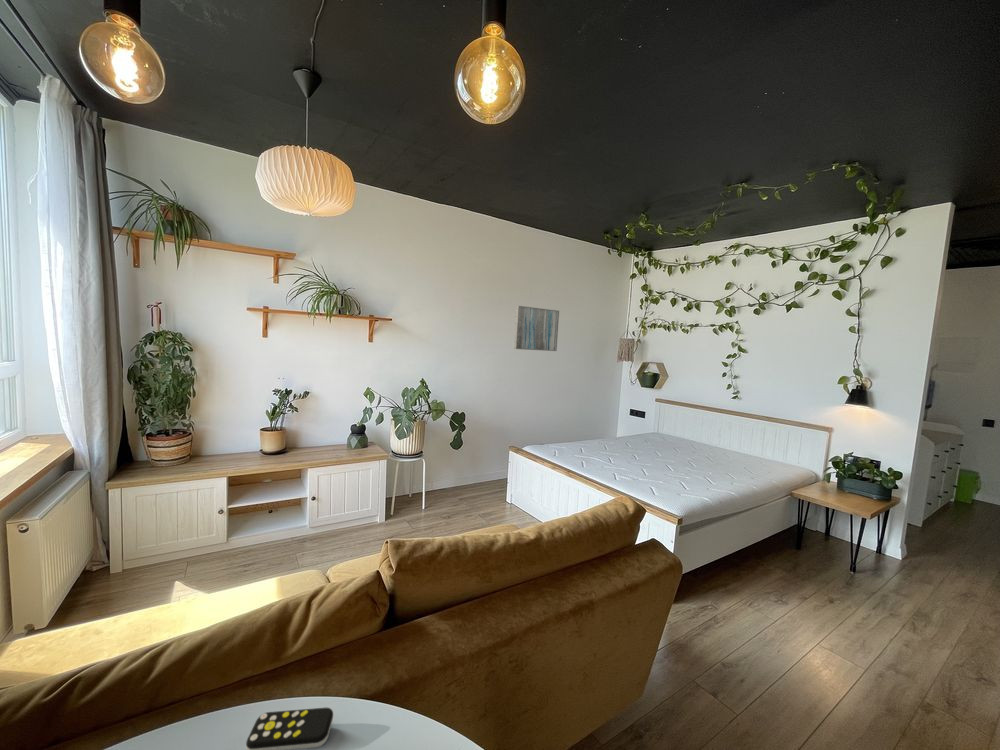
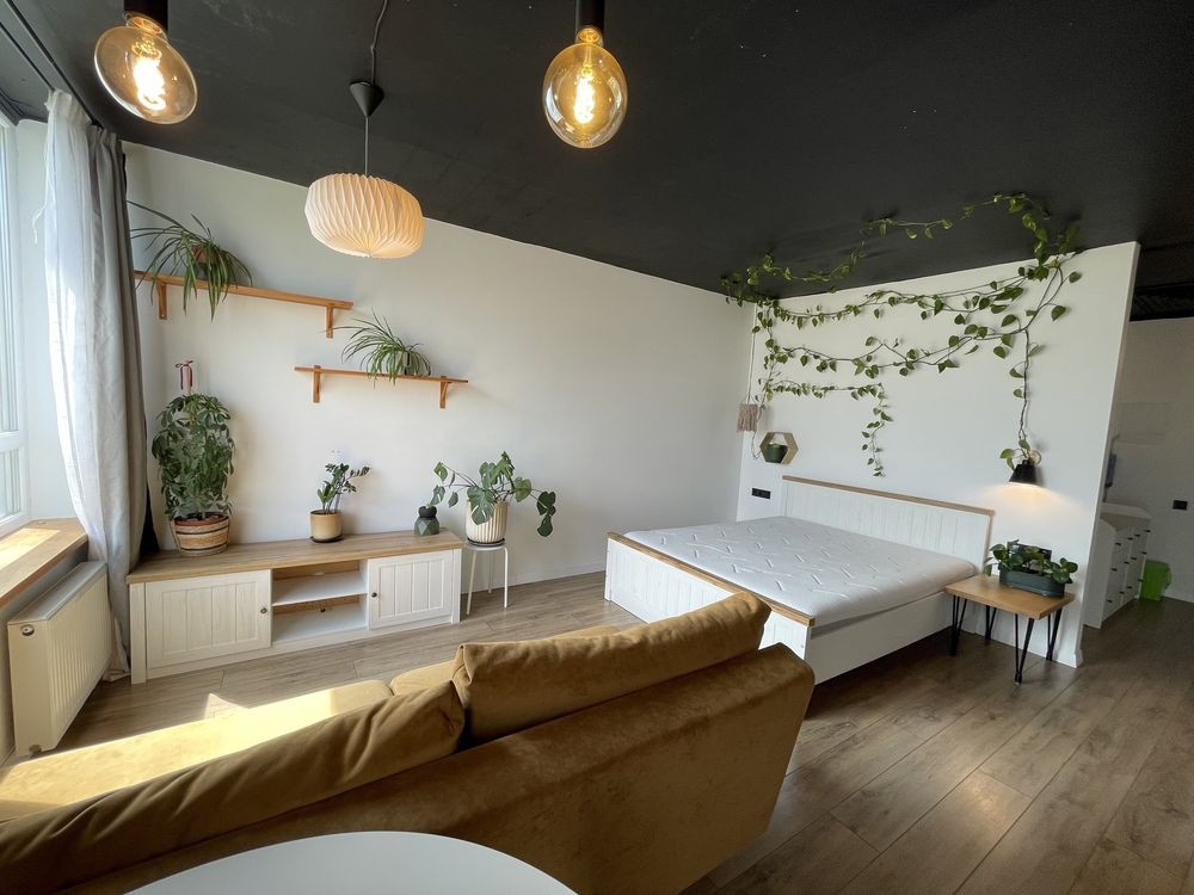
- wall art (537, 329)
- remote control (291, 728)
